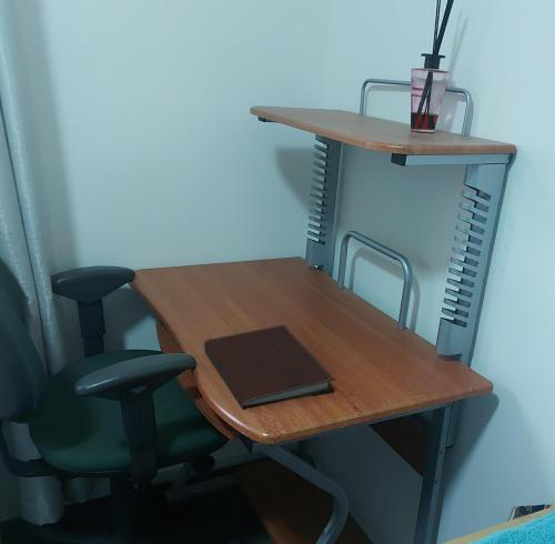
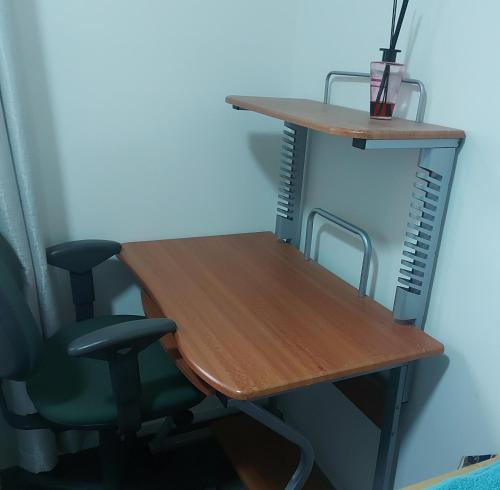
- notebook (265, 364)
